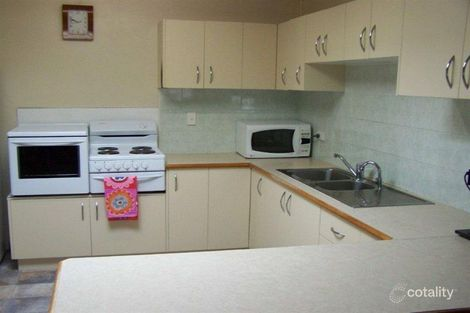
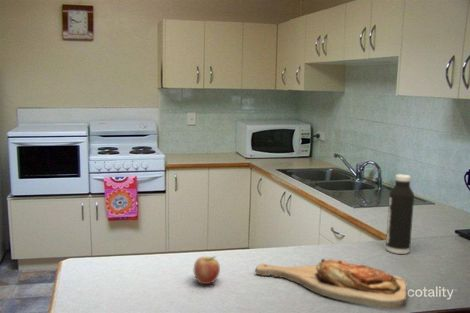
+ water bottle (400, 213)
+ cutting board (328, 273)
+ fruit (206, 269)
